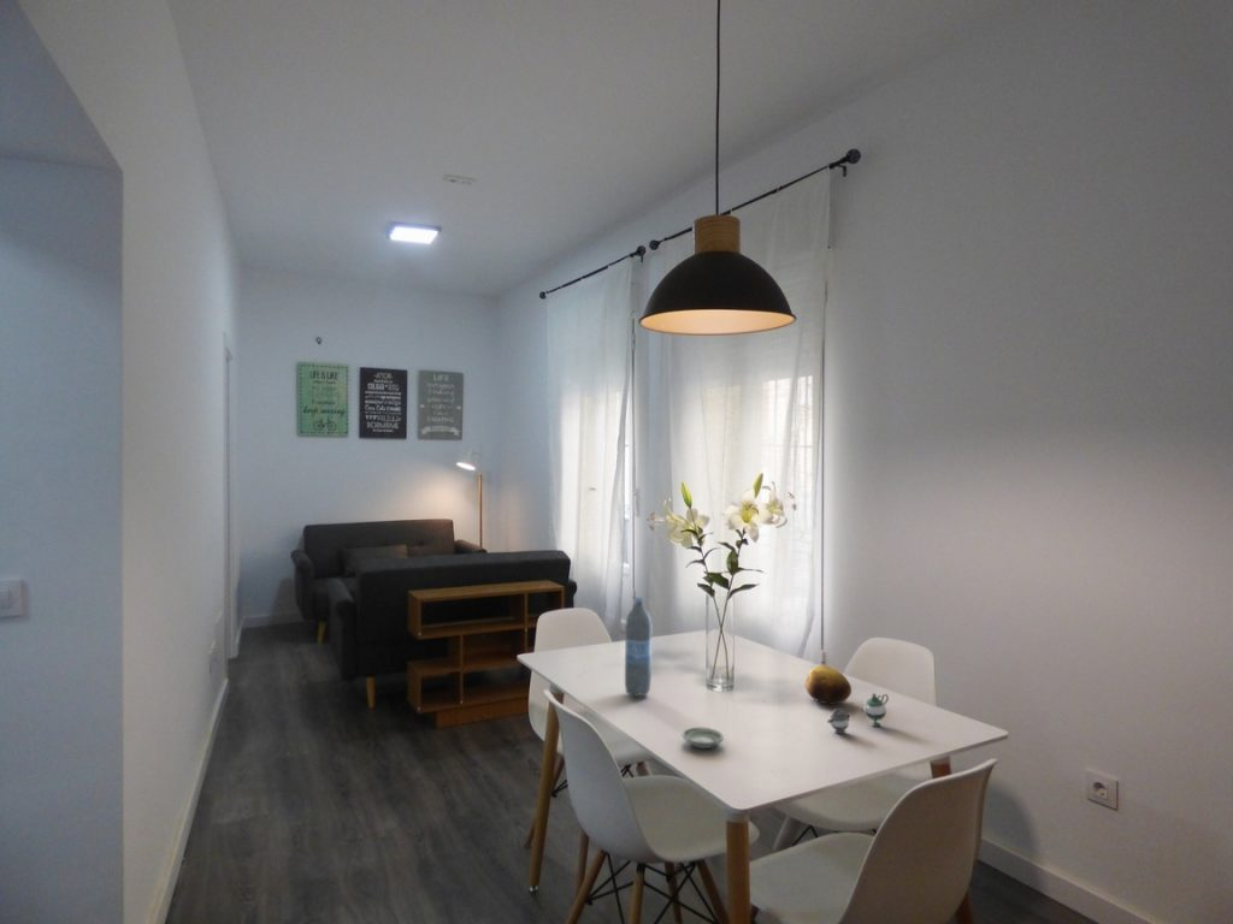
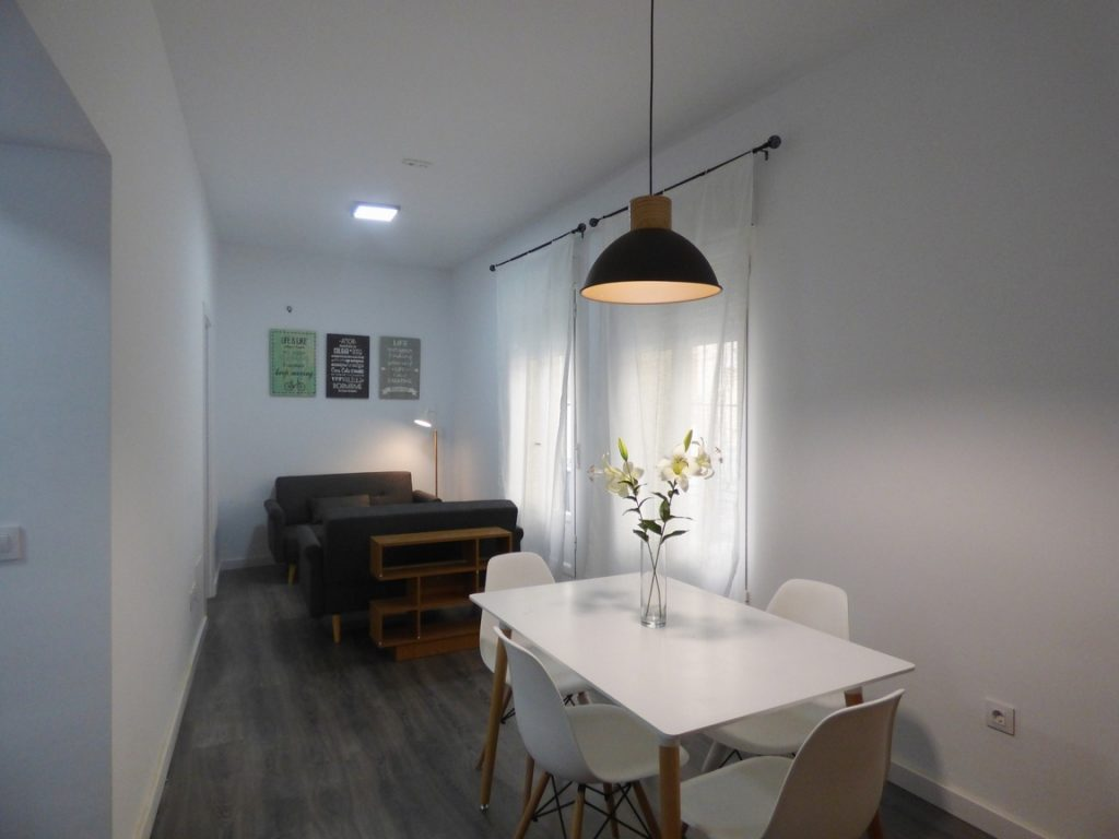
- saucer (702, 739)
- fruit (826, 683)
- teapot (863, 710)
- water bottle (638, 646)
